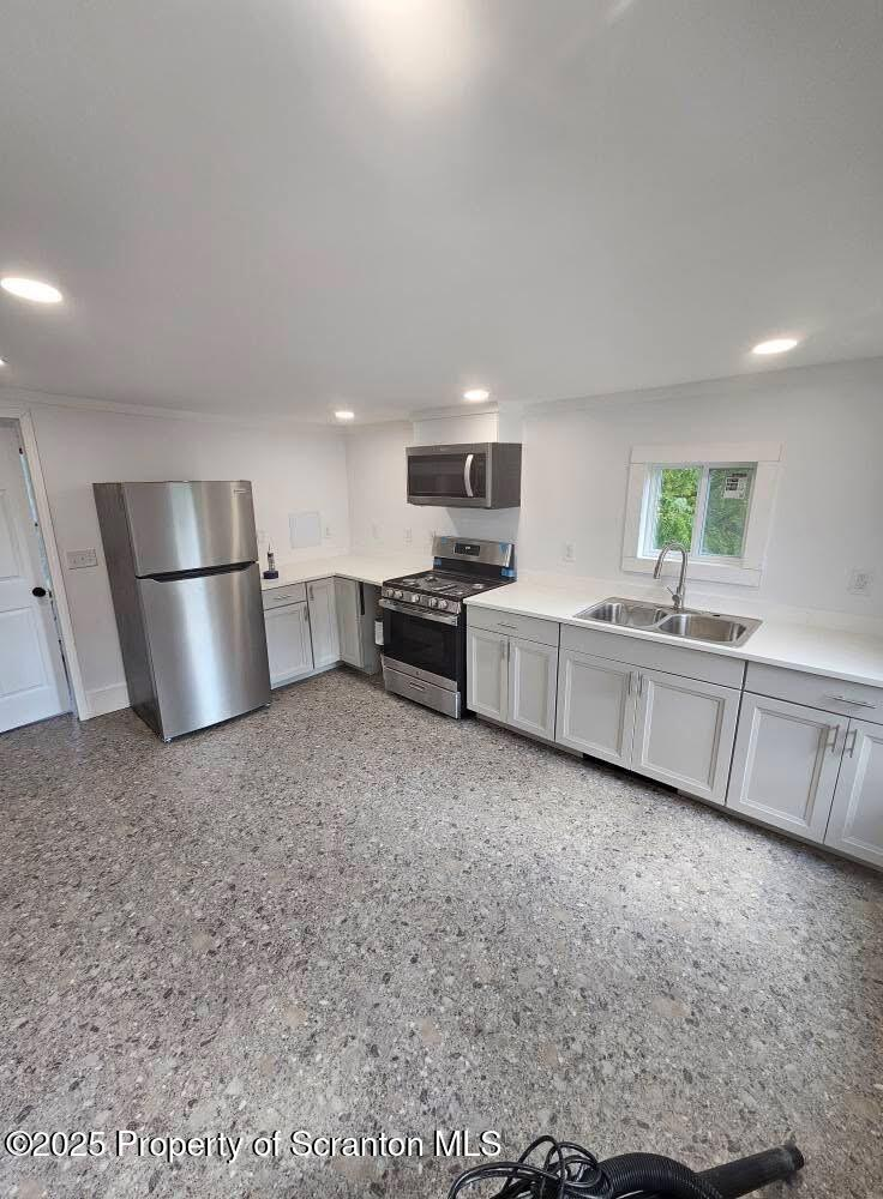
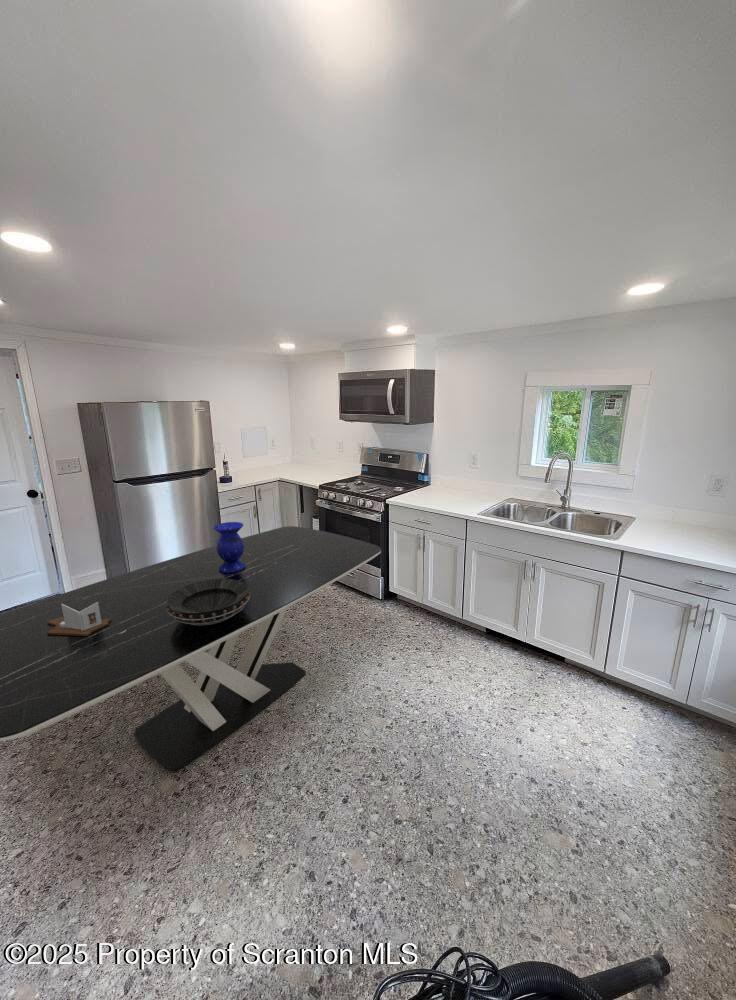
+ vase (230, 546)
+ dining table (217, 645)
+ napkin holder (76, 612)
+ decorative bowl (210, 603)
